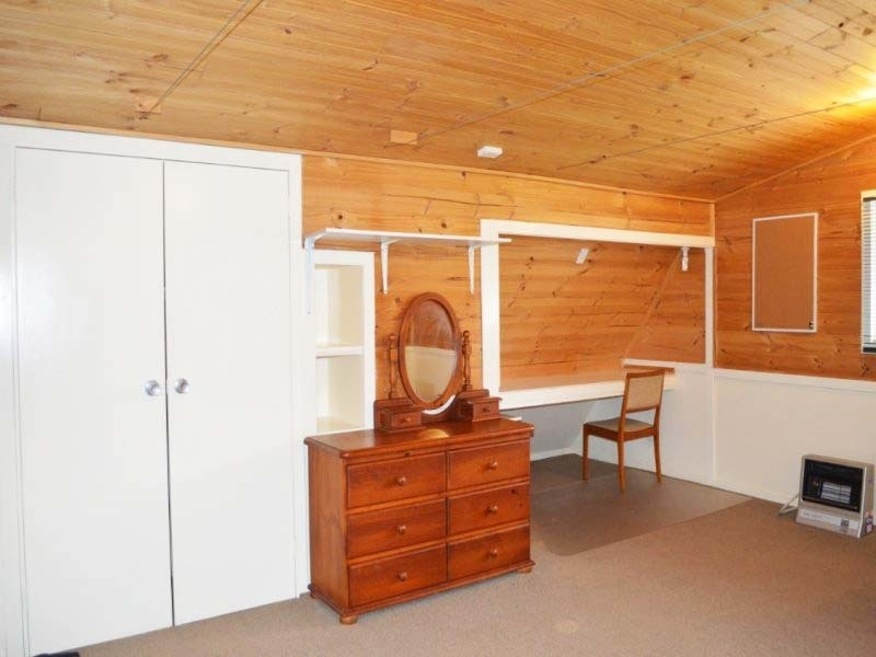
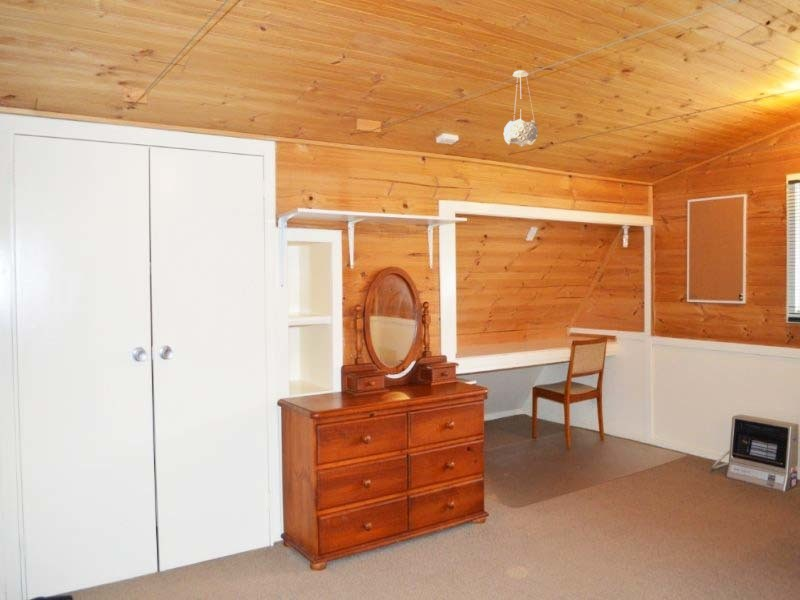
+ pendant light (520, 111)
